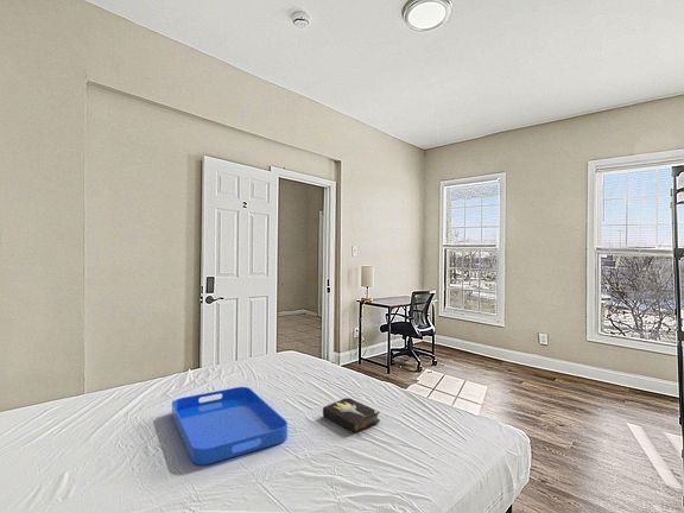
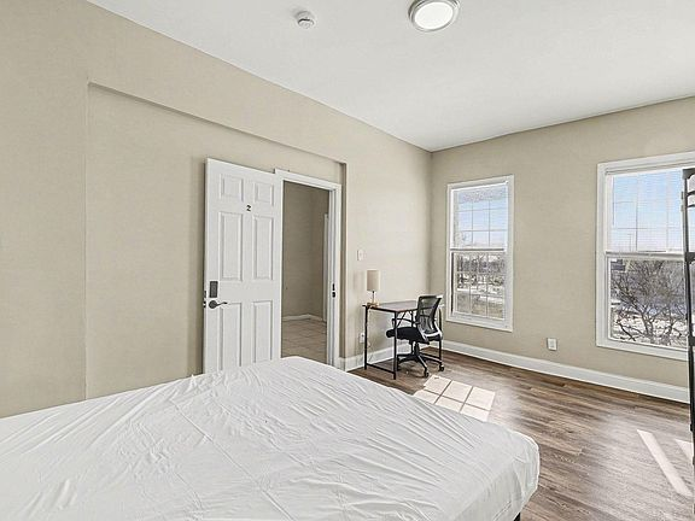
- serving tray (226, 418)
- hardback book (350, 413)
